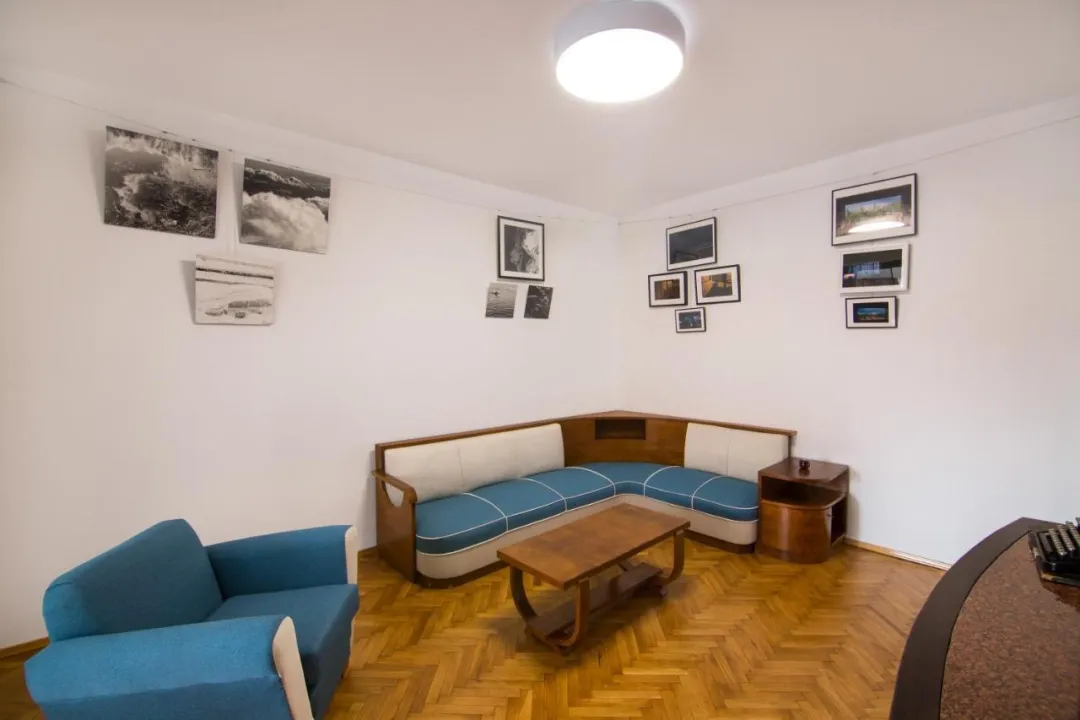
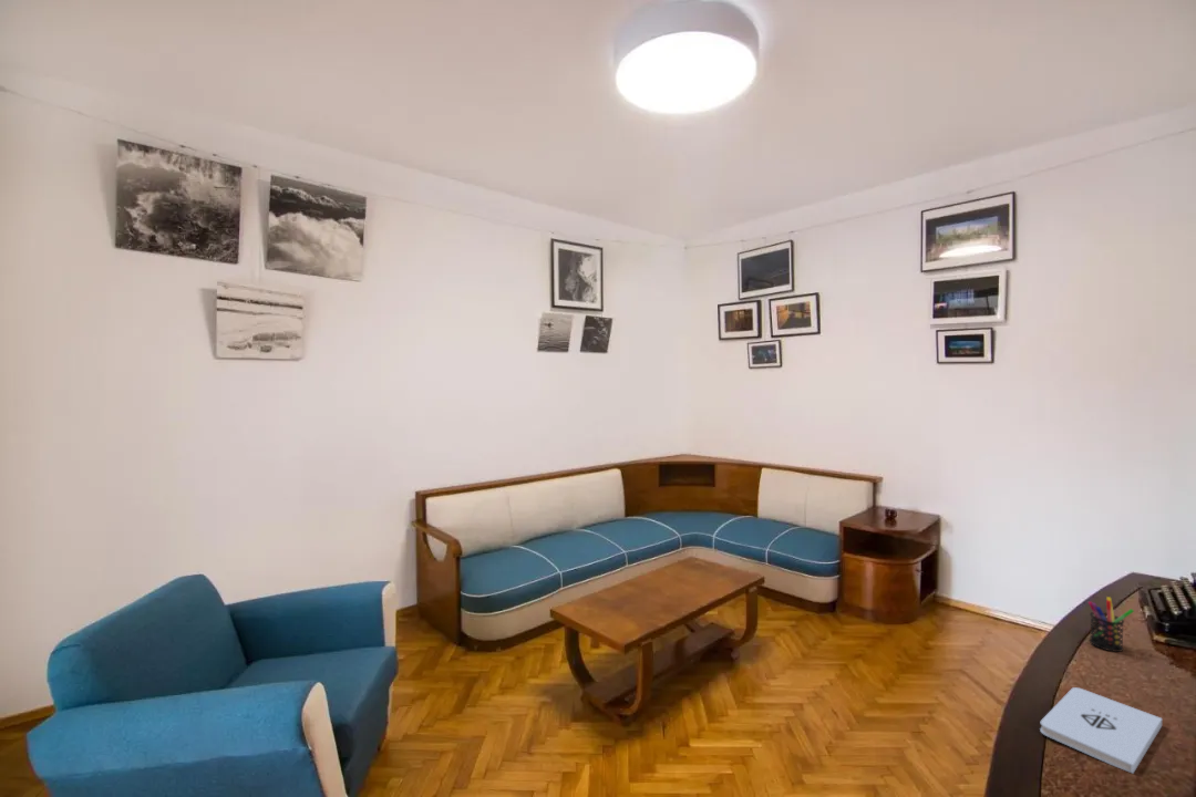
+ pen holder (1111, 622)
+ notepad (1100, 725)
